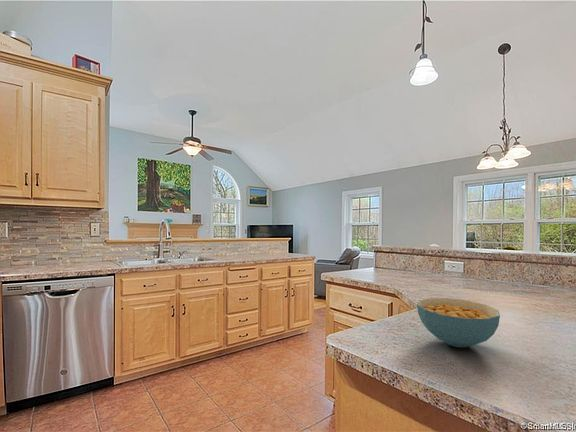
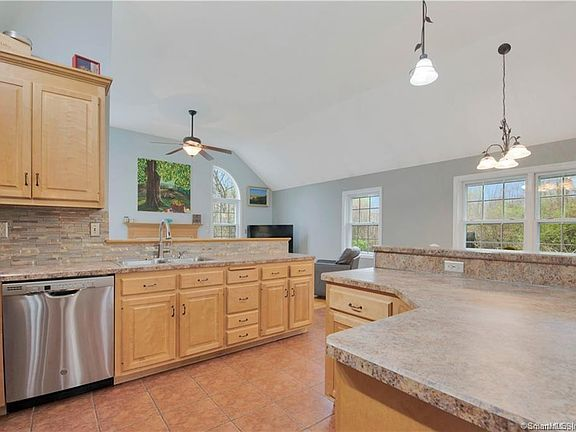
- cereal bowl (456, 325)
